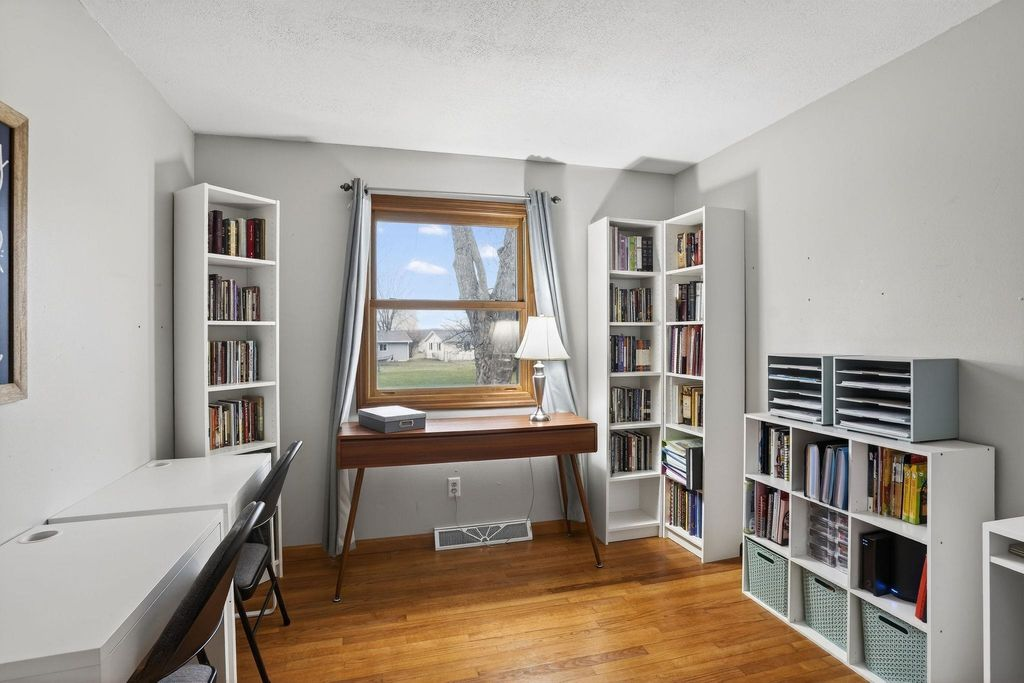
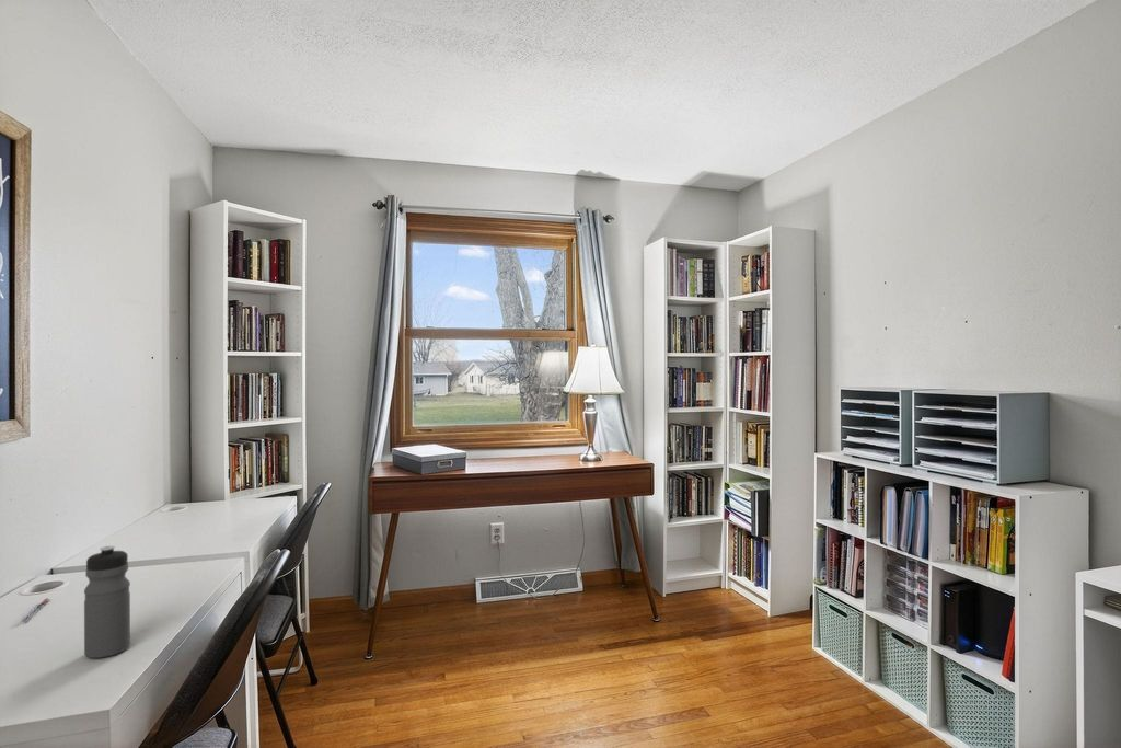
+ pen (35, 609)
+ water bottle (107, 598)
